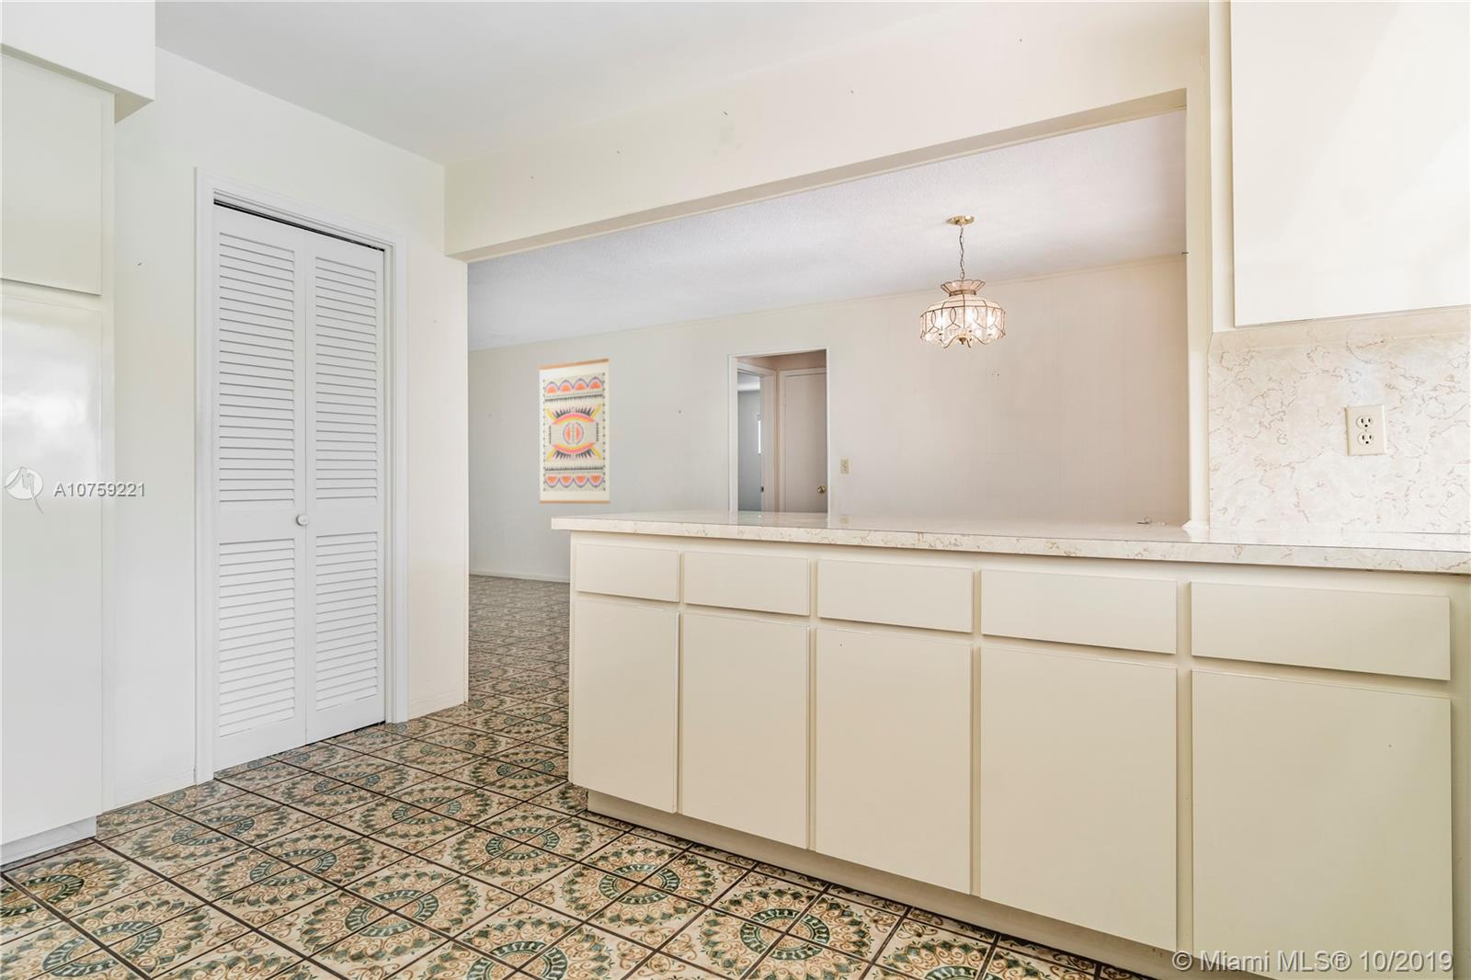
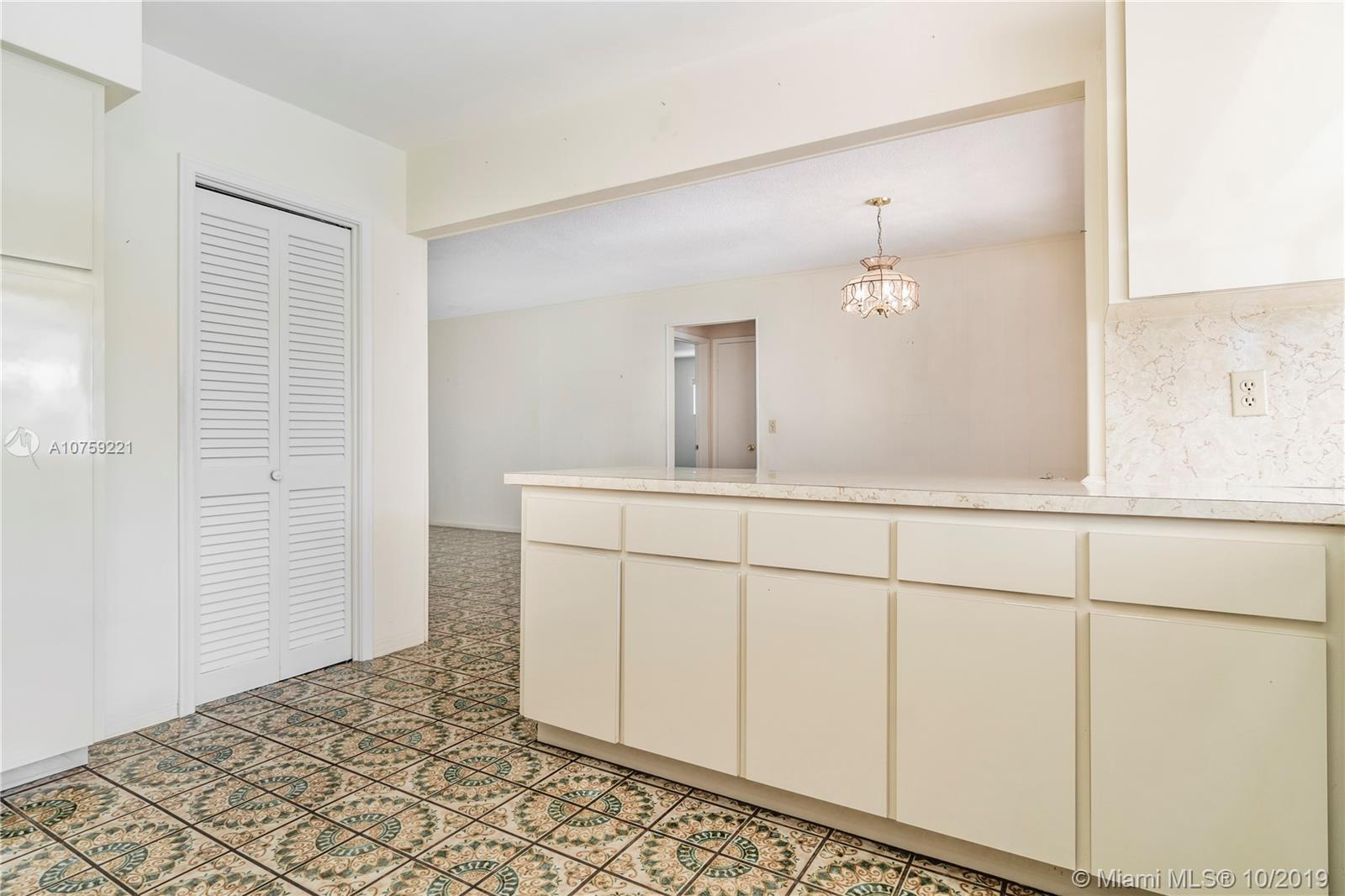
- wall art (573, 433)
